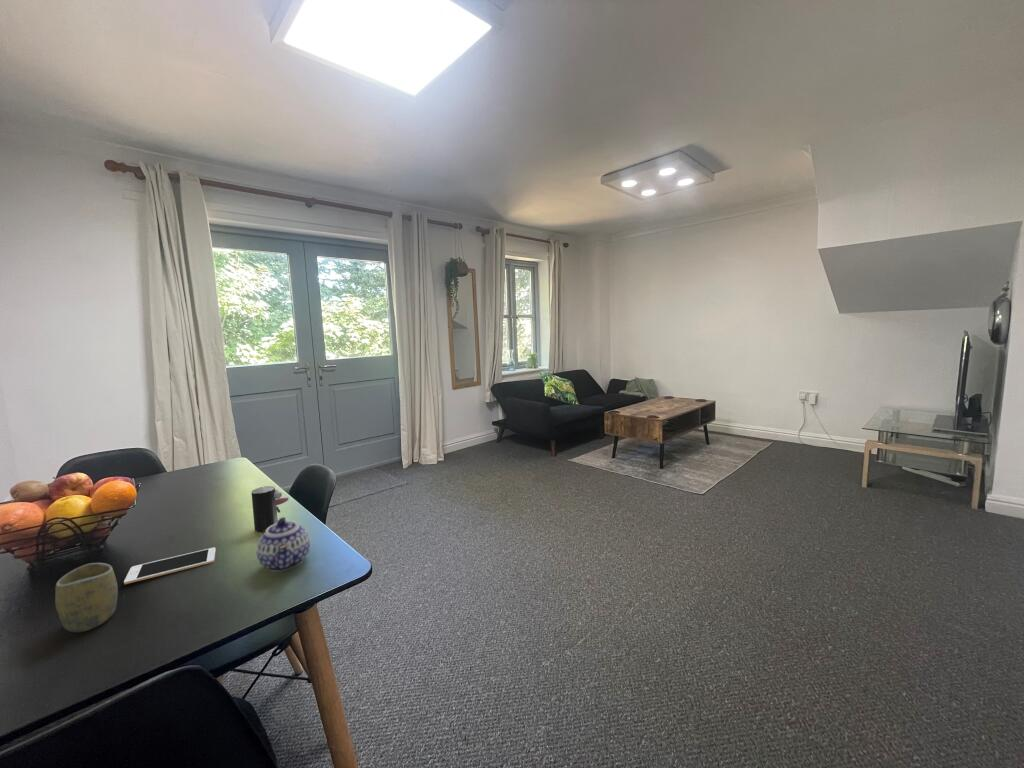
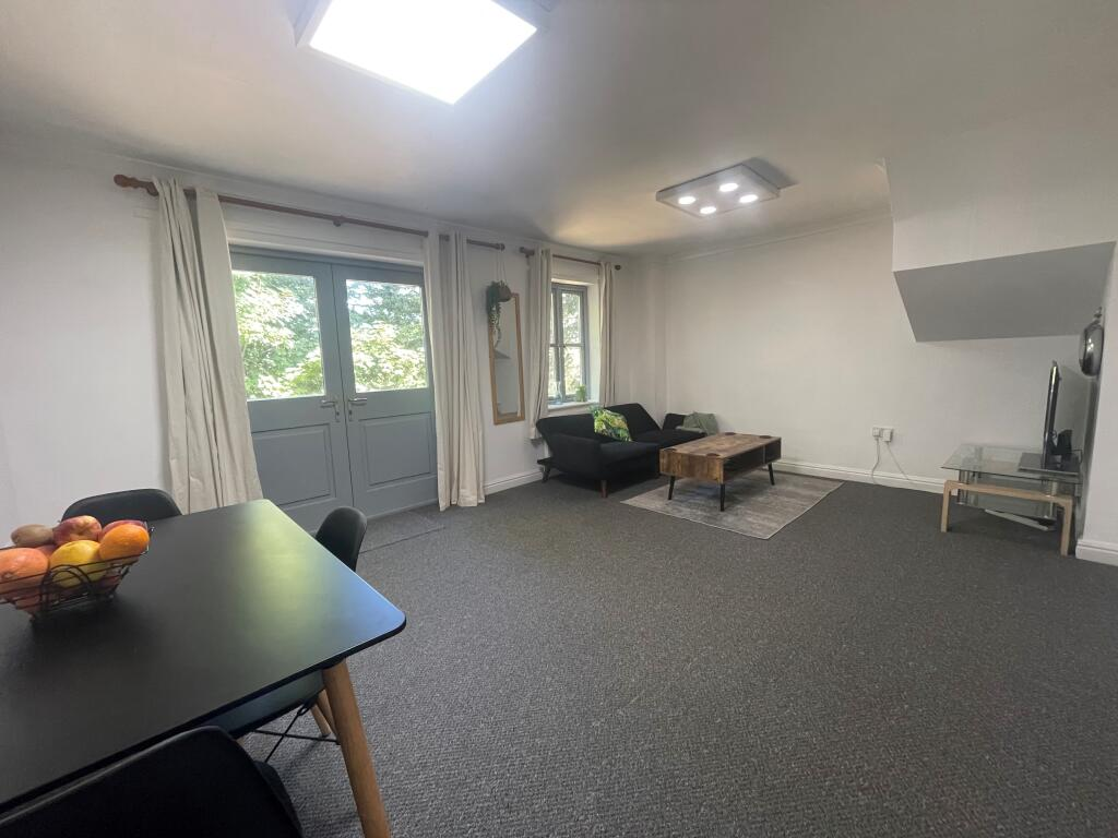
- cup (270, 507)
- cup (87, 596)
- cell phone (173, 564)
- teapot (283, 541)
